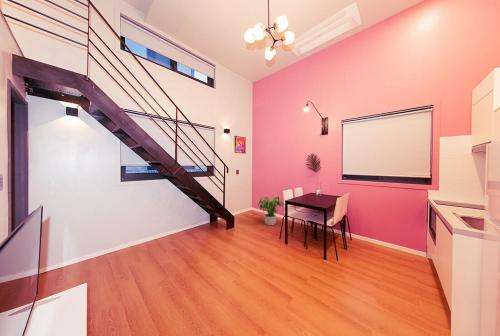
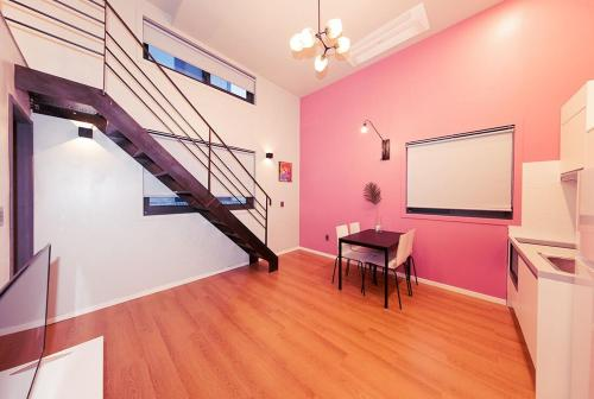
- potted plant (270, 210)
